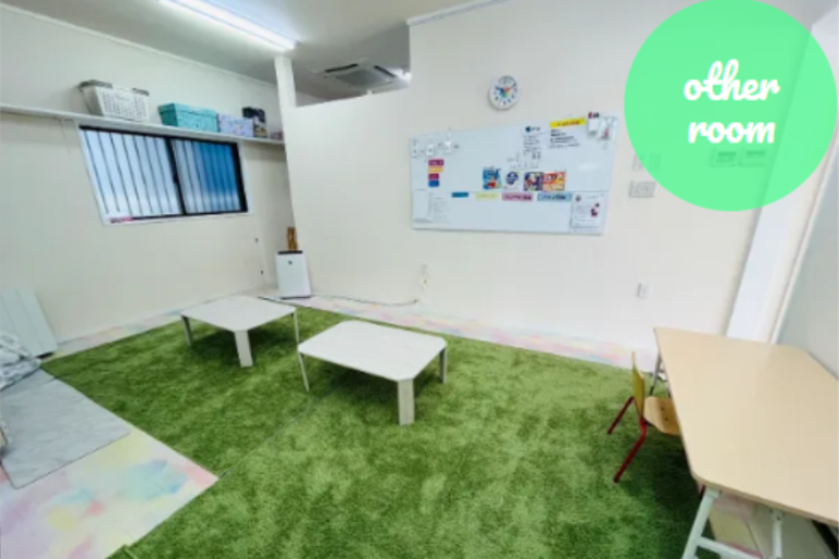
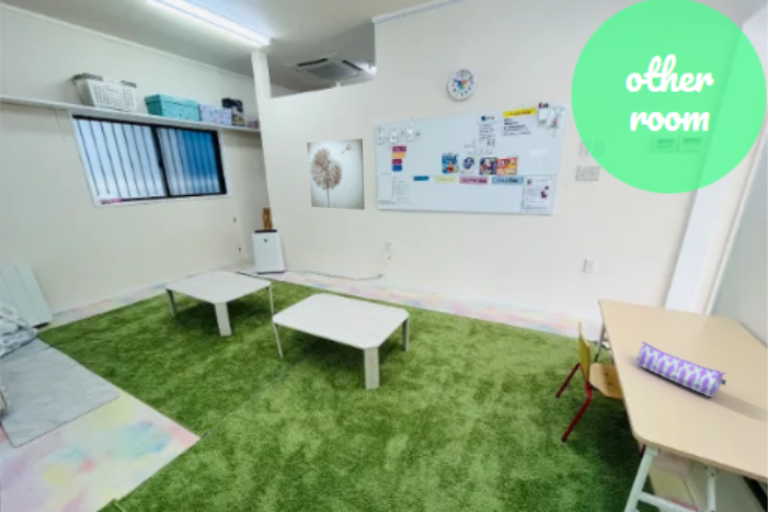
+ pencil case (677, 368)
+ wall art (335, 175)
